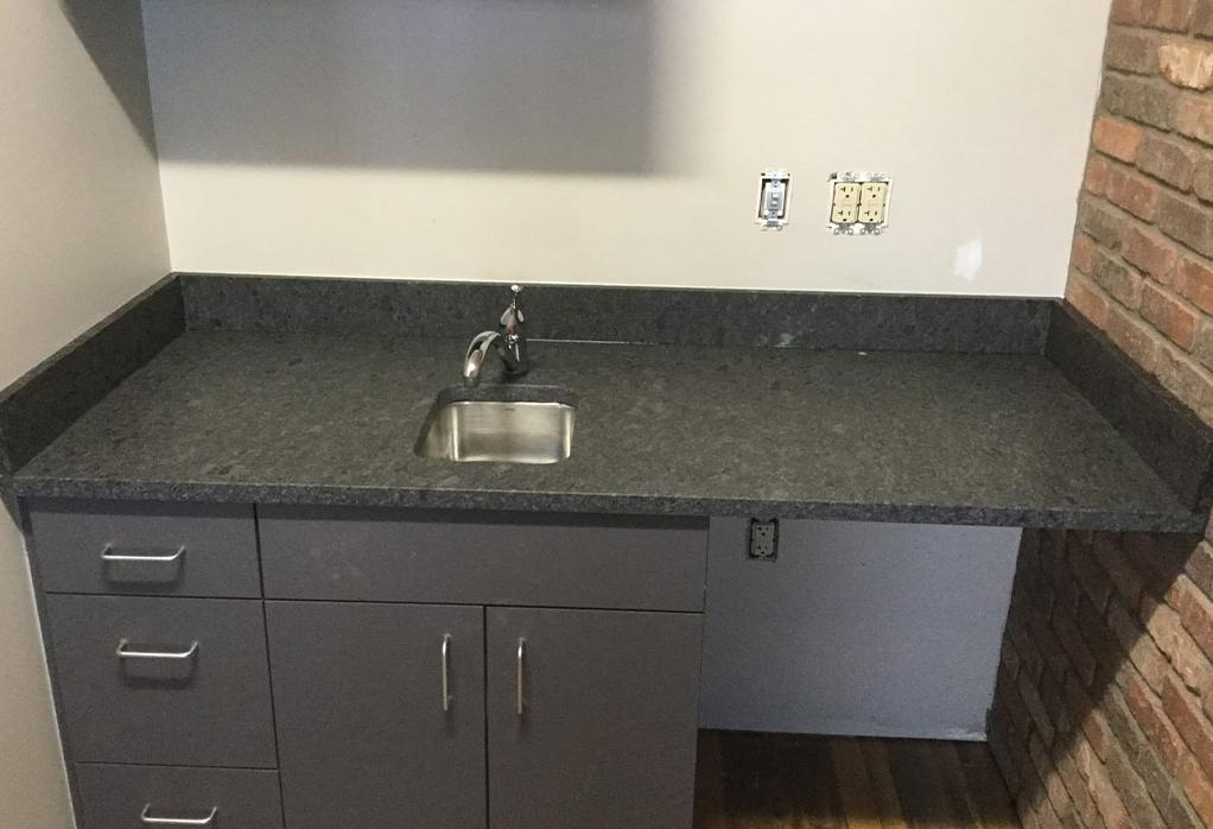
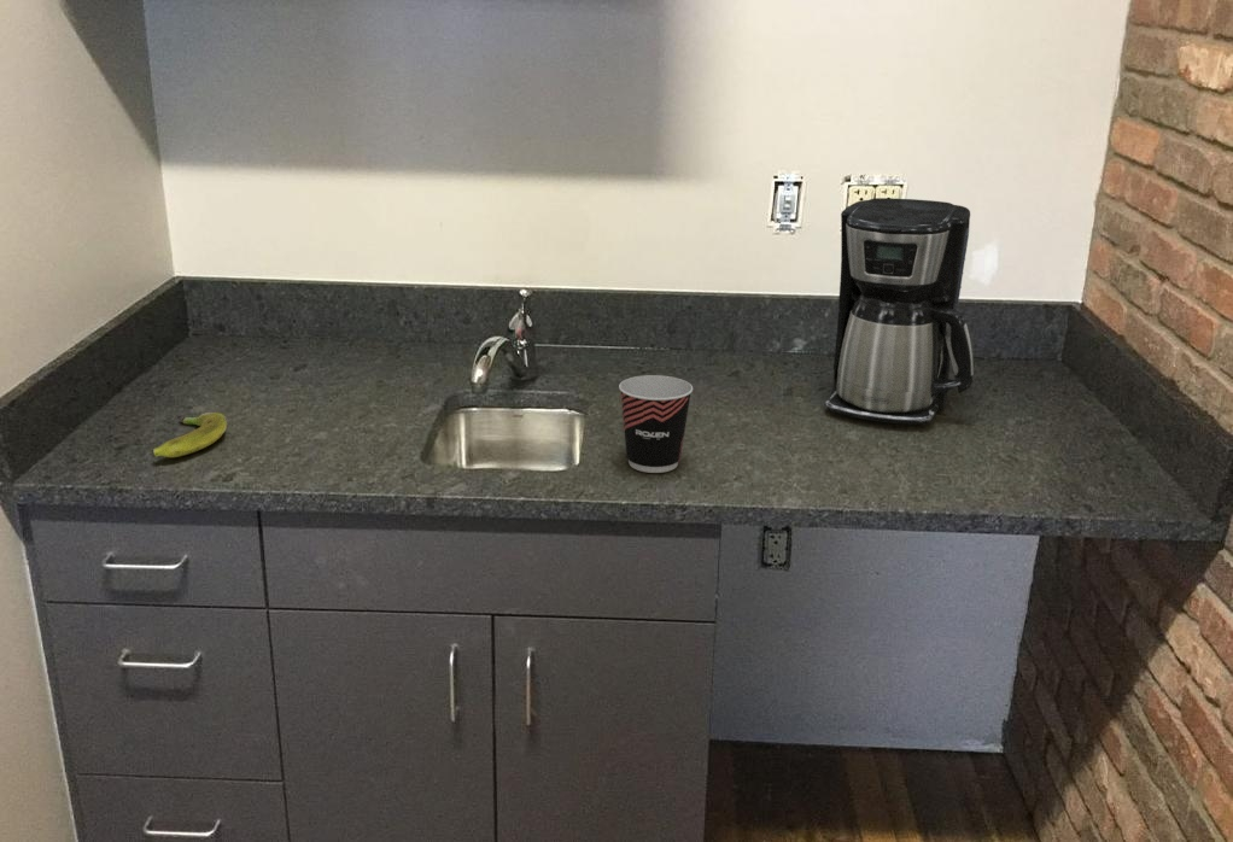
+ coffee maker (916, 304)
+ cup (654, 425)
+ banana (193, 431)
